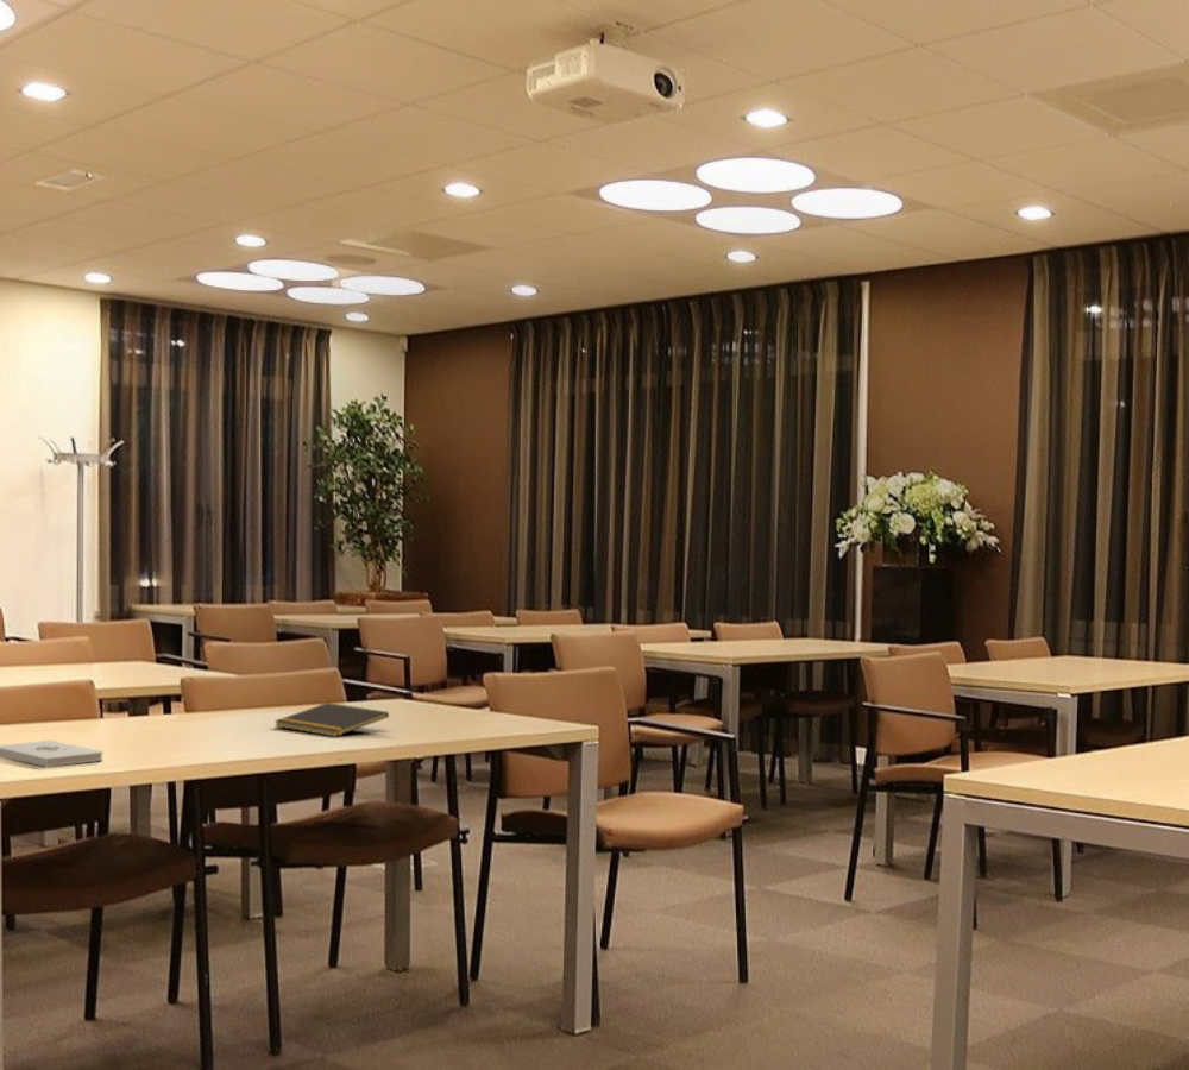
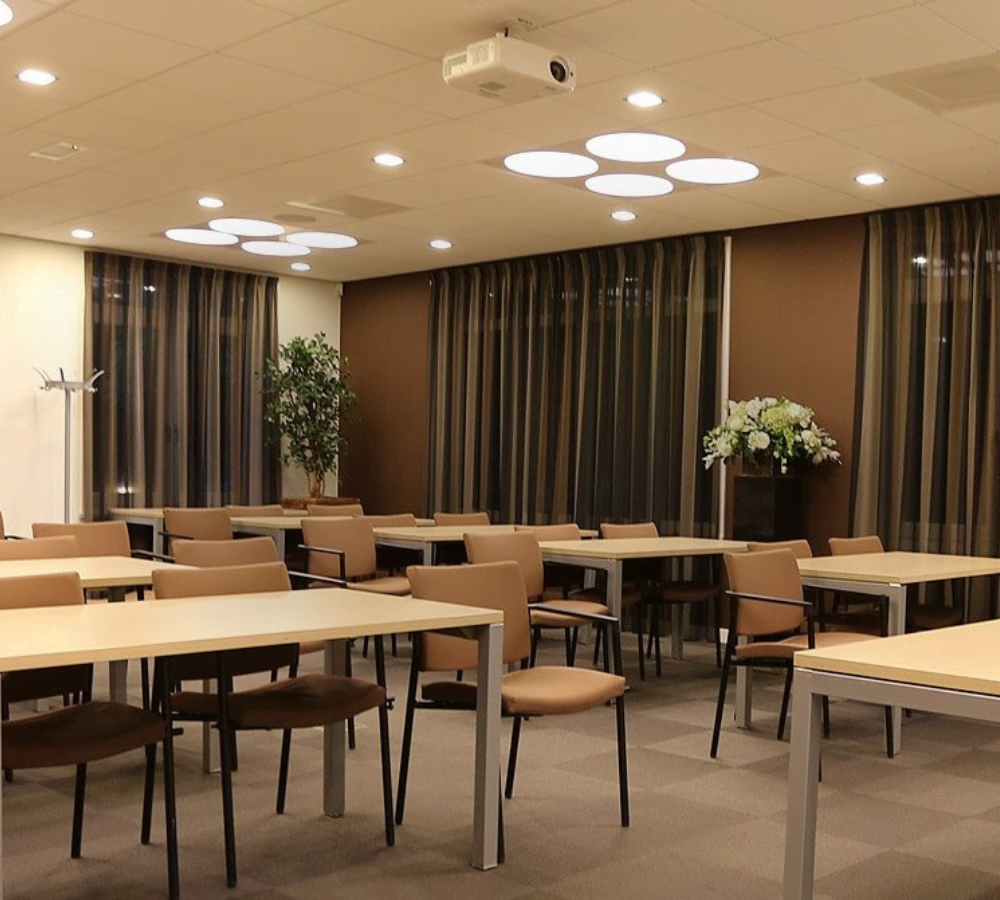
- notepad (48, 753)
- notepad (331, 718)
